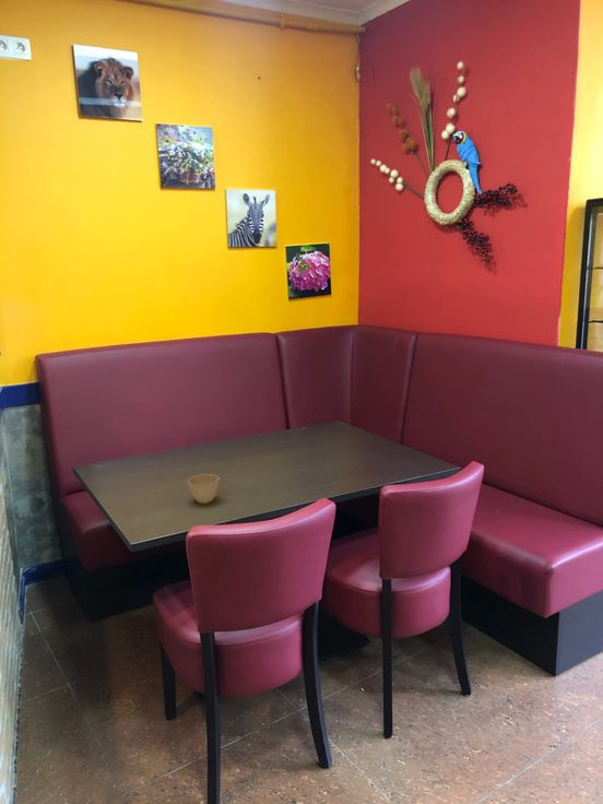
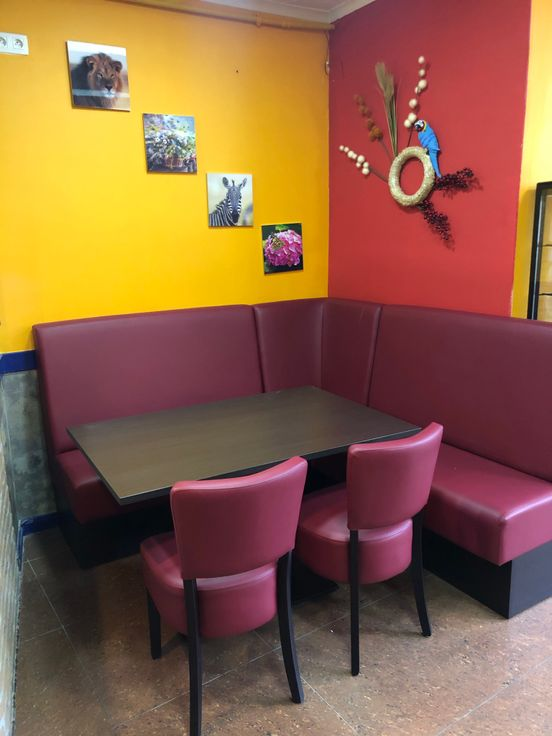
- flower pot (203, 489)
